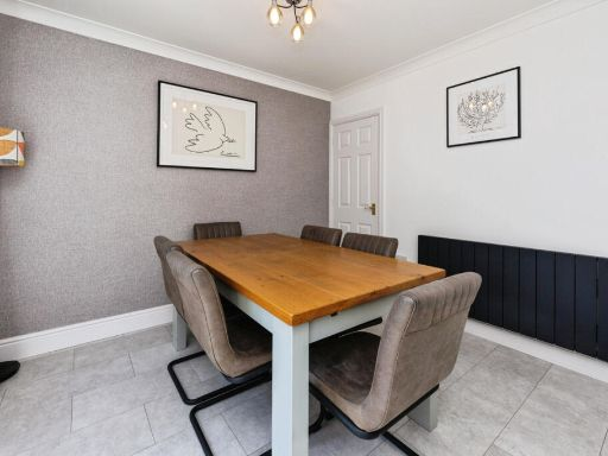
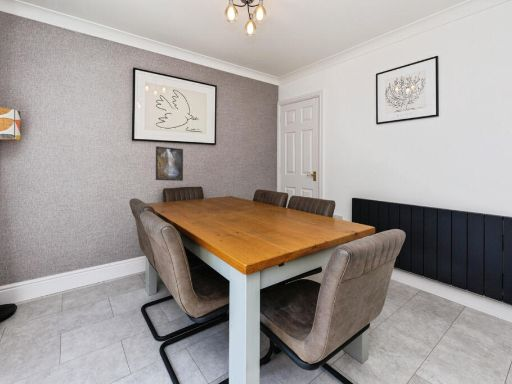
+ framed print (169, 164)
